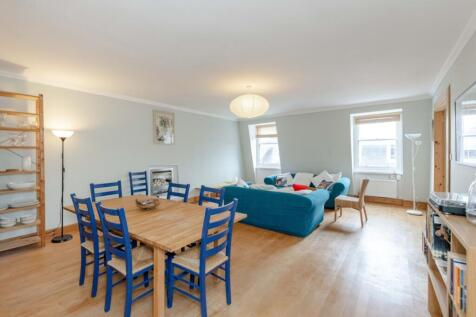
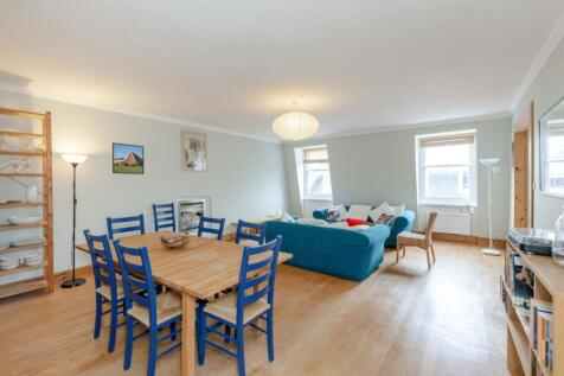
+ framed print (128, 159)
